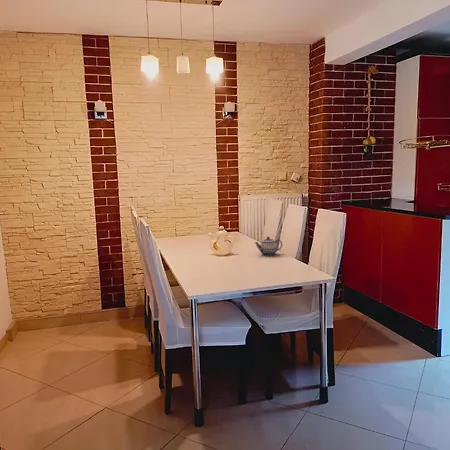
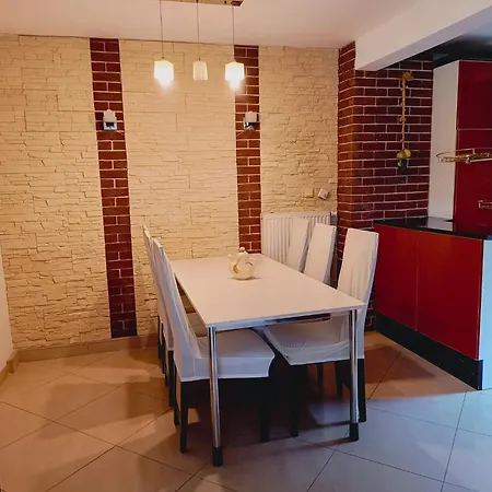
- teapot (268, 245)
